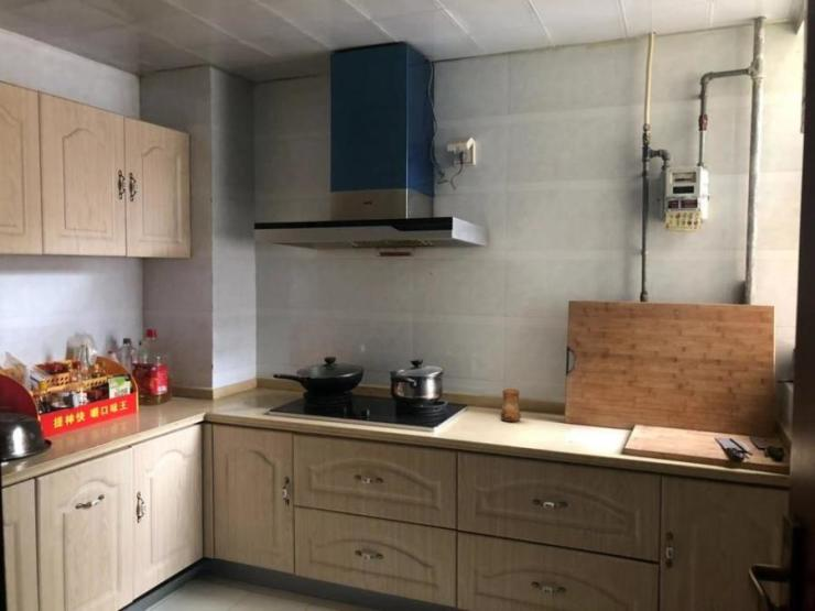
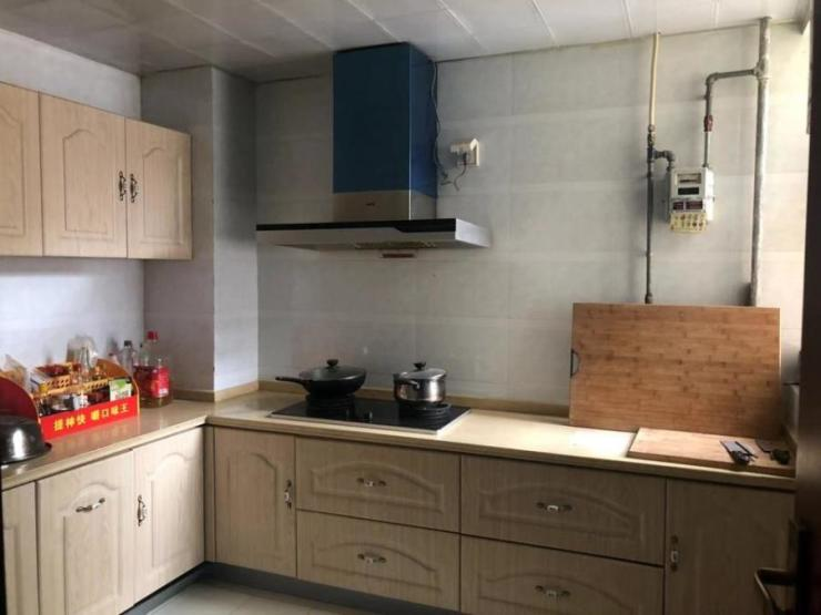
- cup (510, 405)
